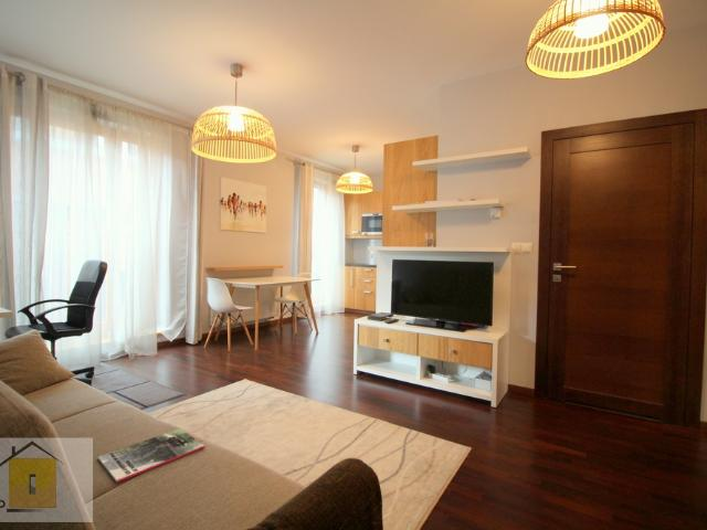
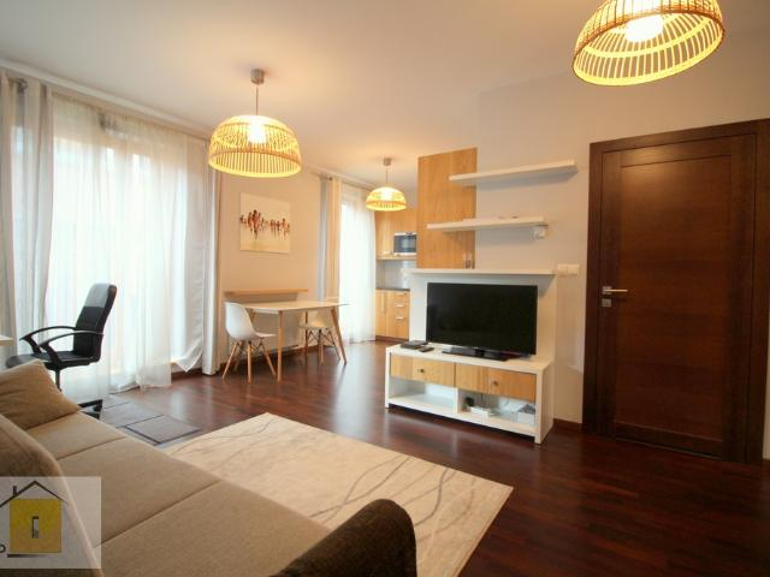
- magazine (152, 452)
